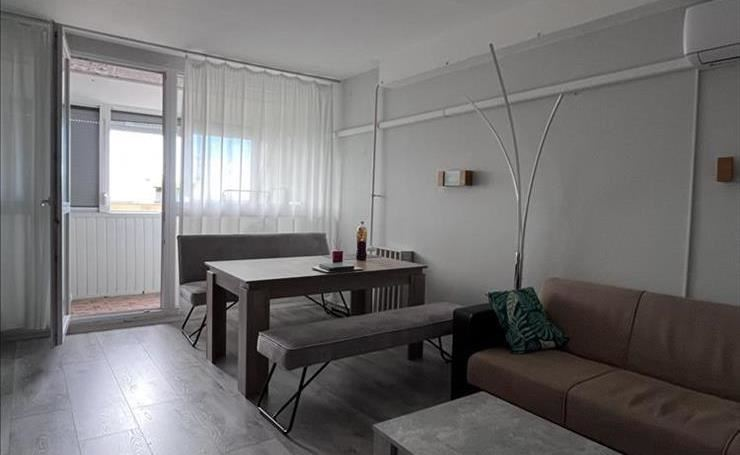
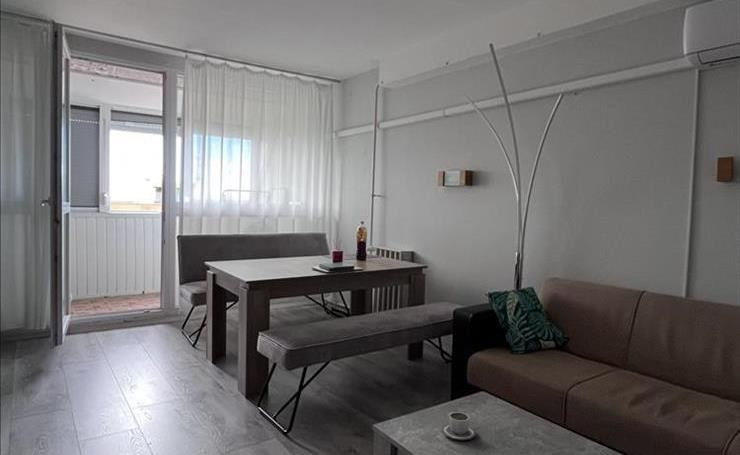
+ cup (458, 424)
